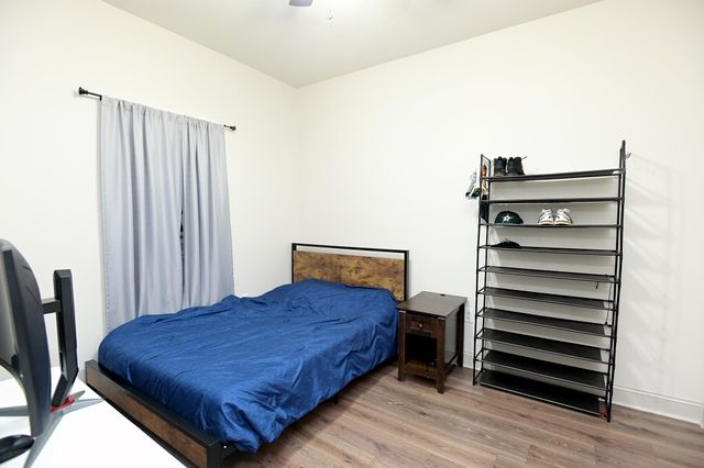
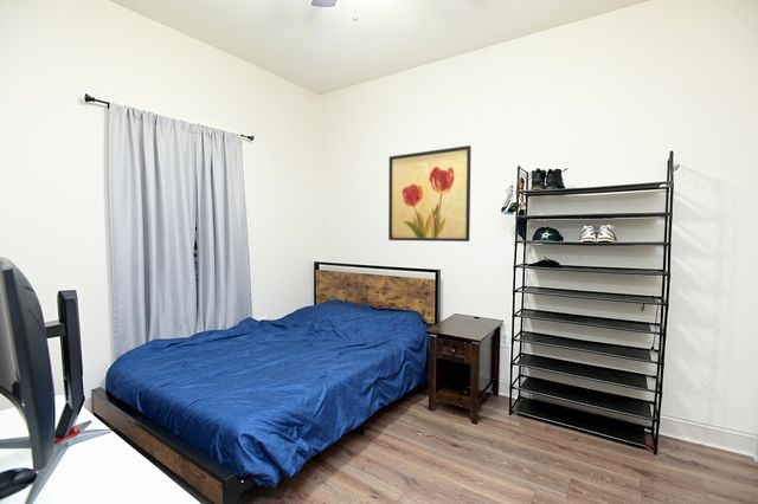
+ wall art (426, 196)
